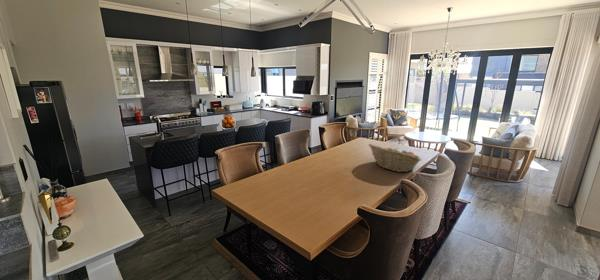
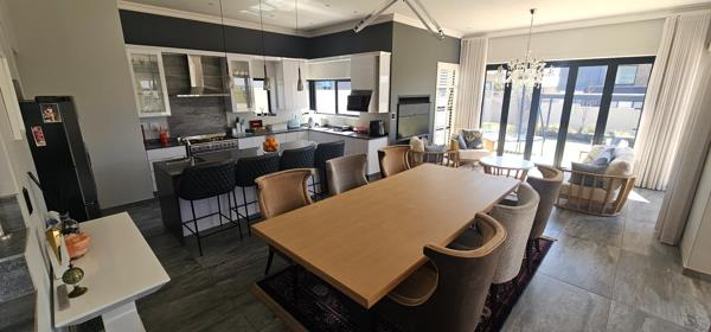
- fruit basket (393, 155)
